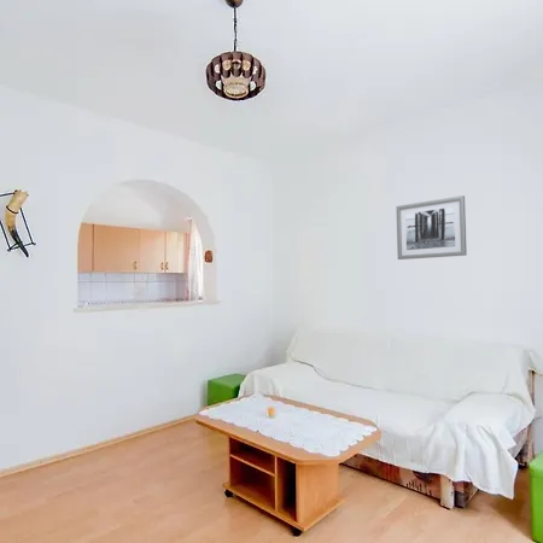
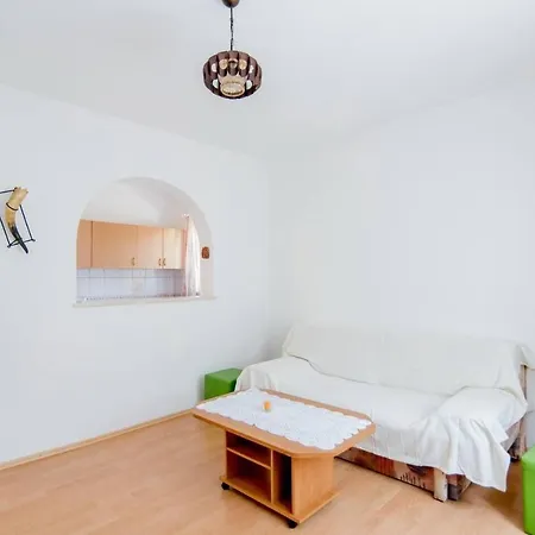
- wall art (428, 229)
